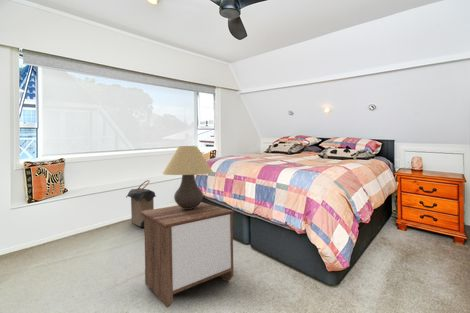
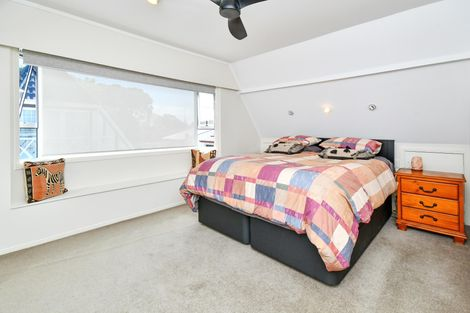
- table lamp (188, 177)
- laundry hamper (140, 201)
- nightstand (186, 246)
